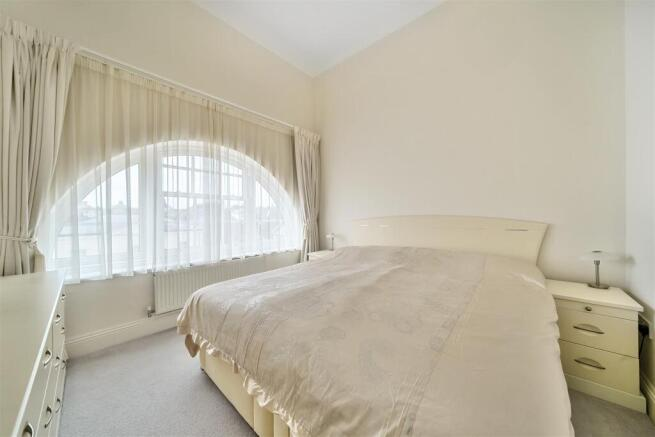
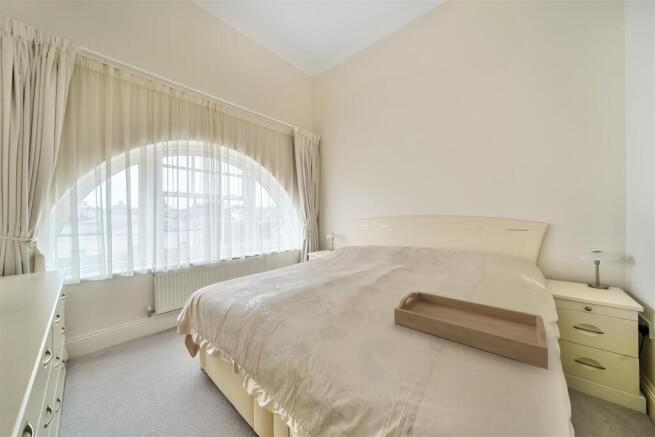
+ serving tray (464, 317)
